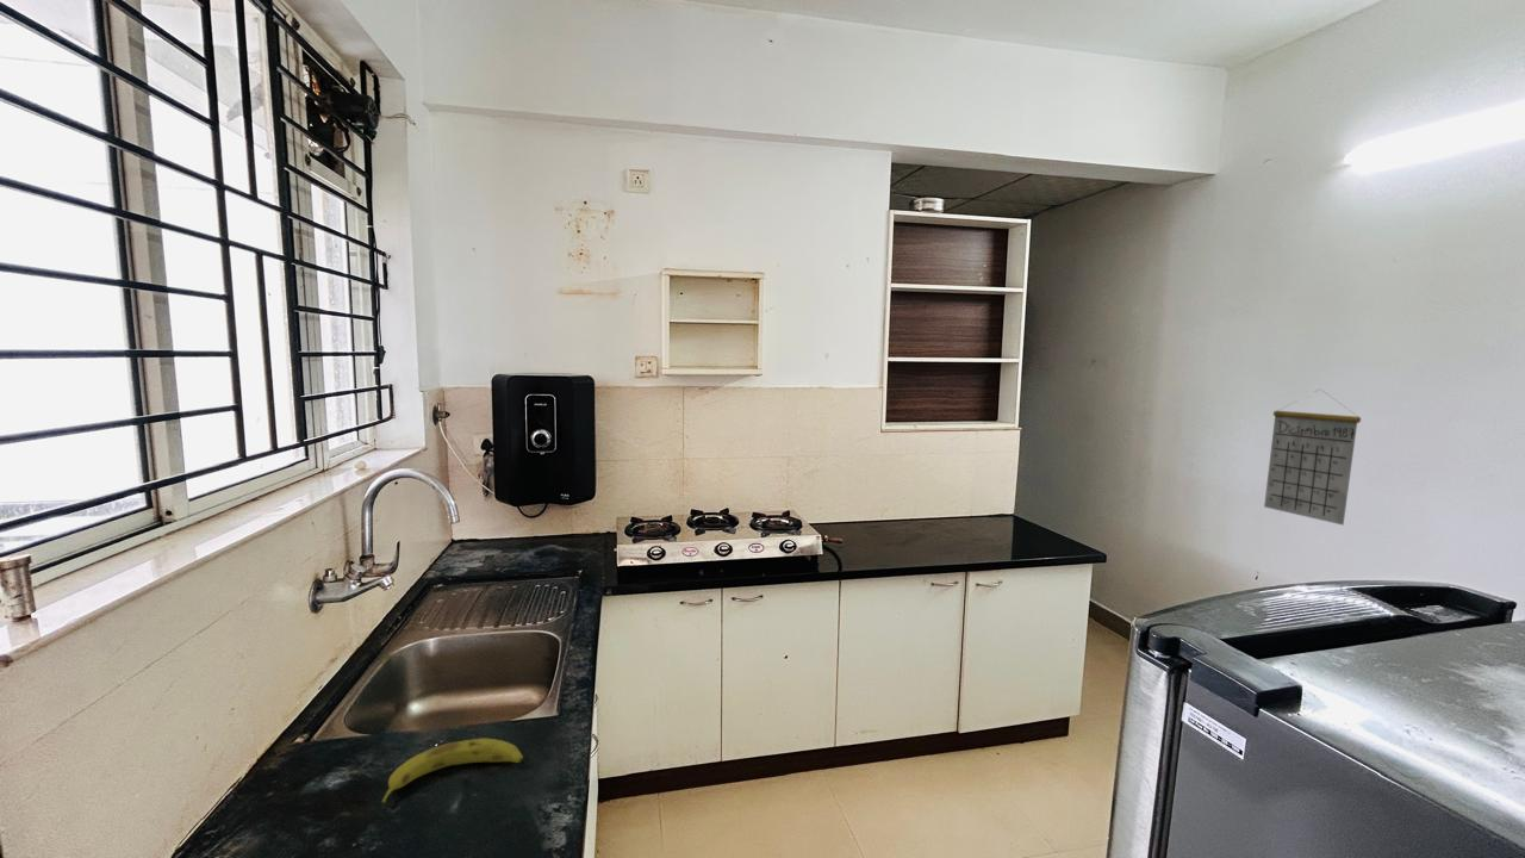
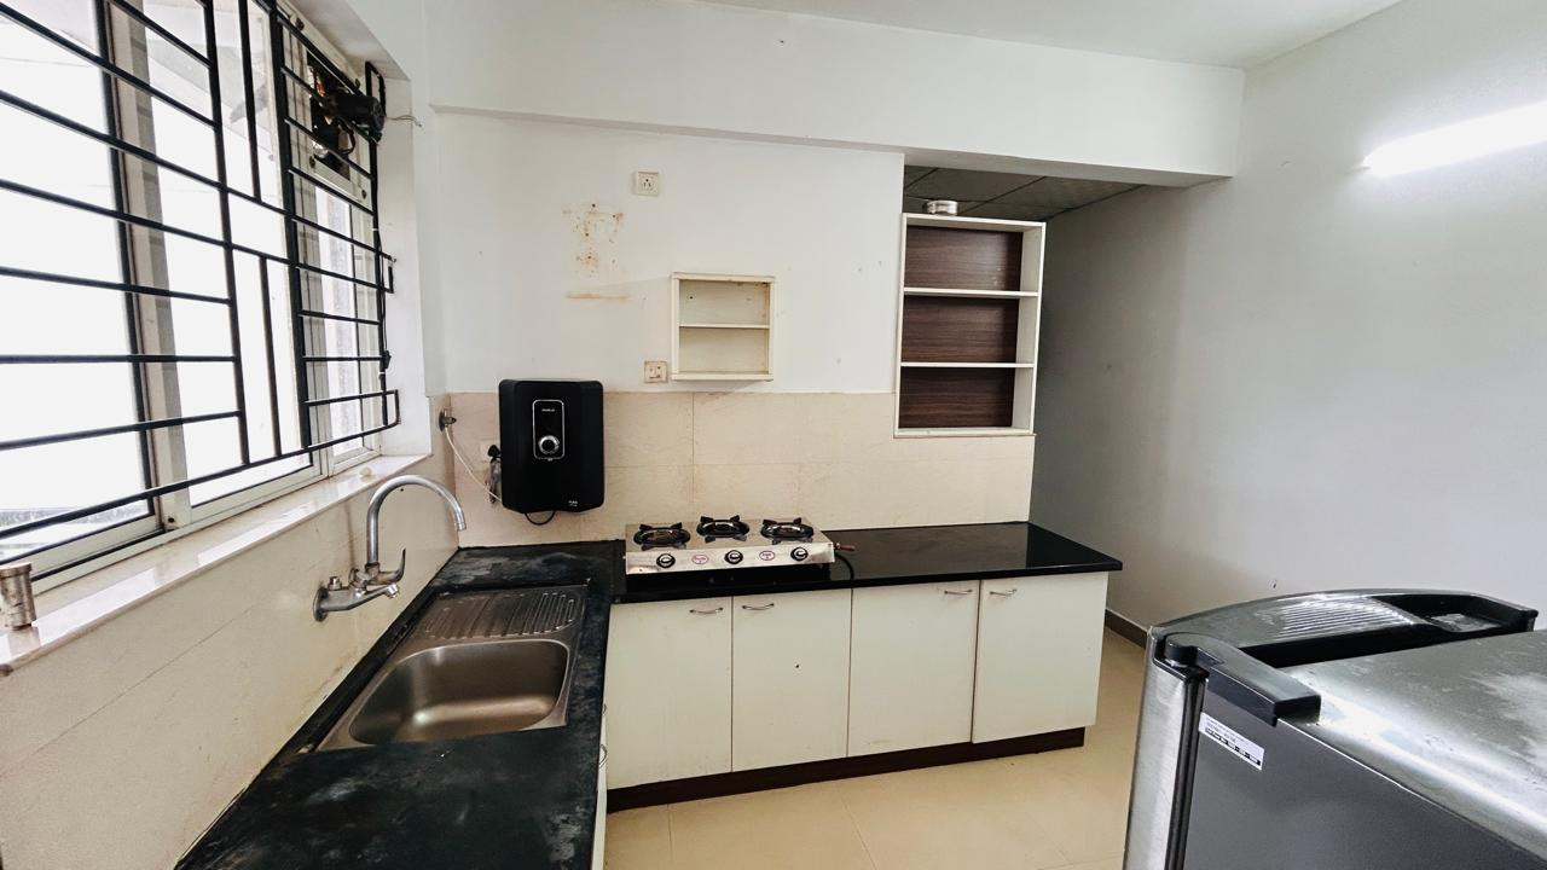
- calendar (1309, 453)
- fruit (459, 763)
